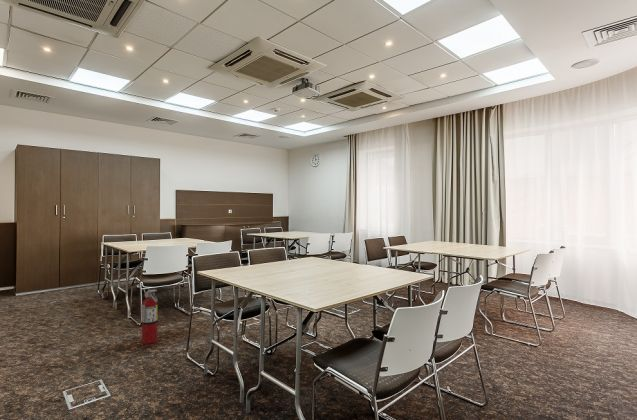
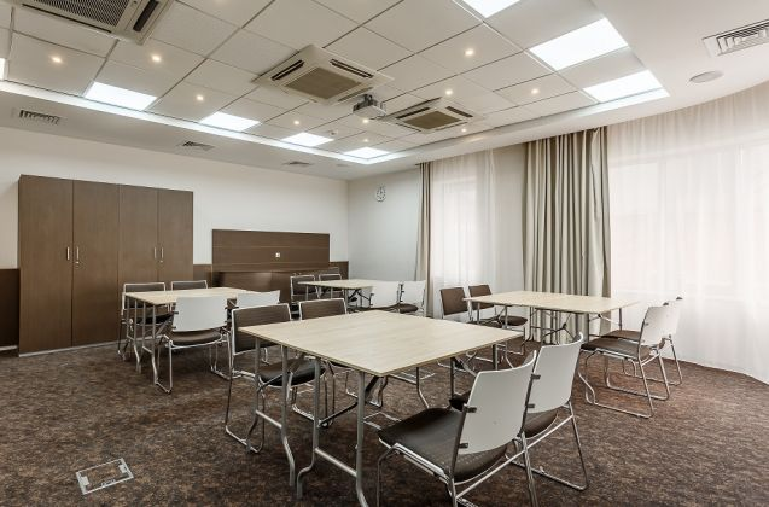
- fire extinguisher (149, 313)
